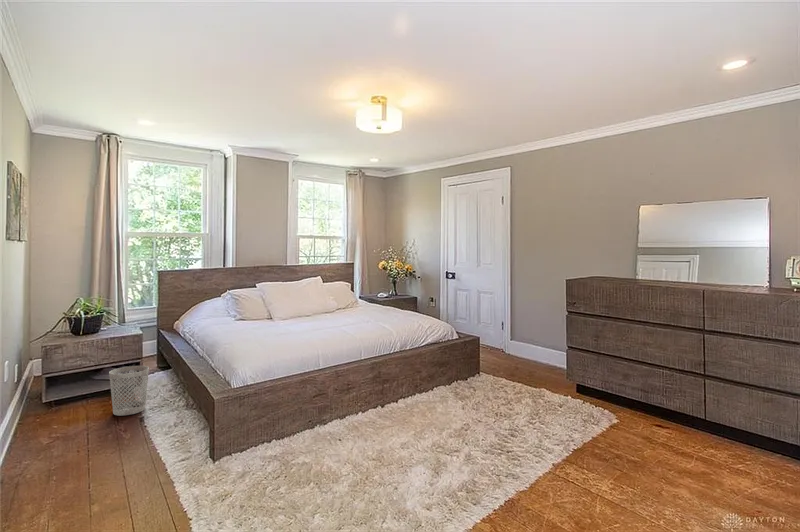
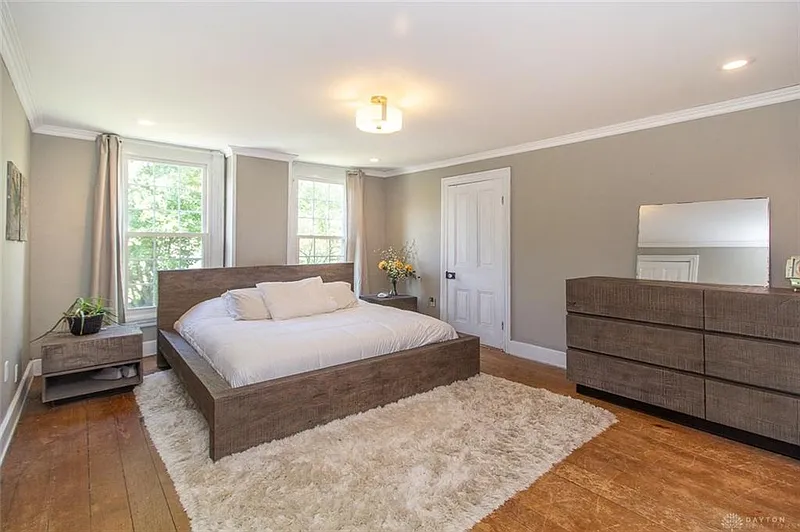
- wastebasket (129, 390)
